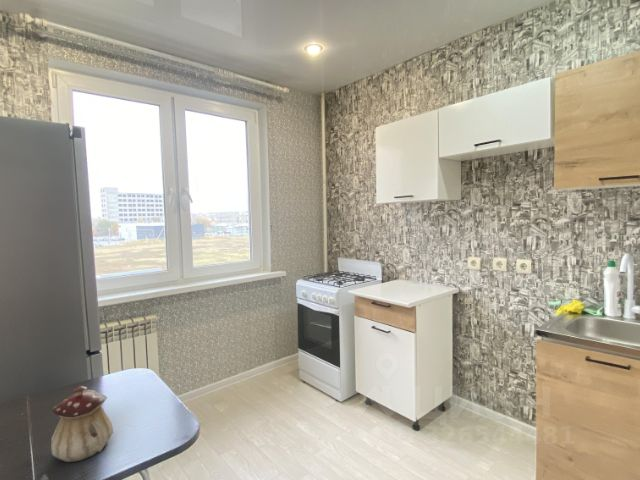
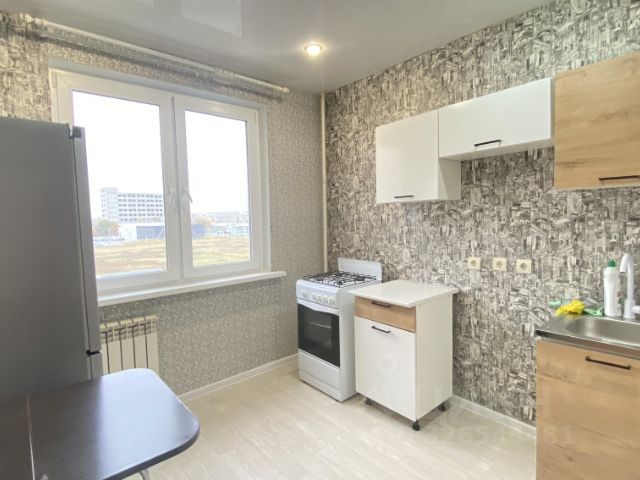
- teapot (83, 418)
